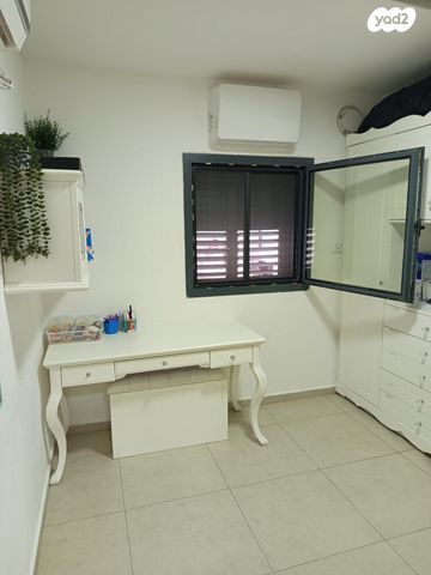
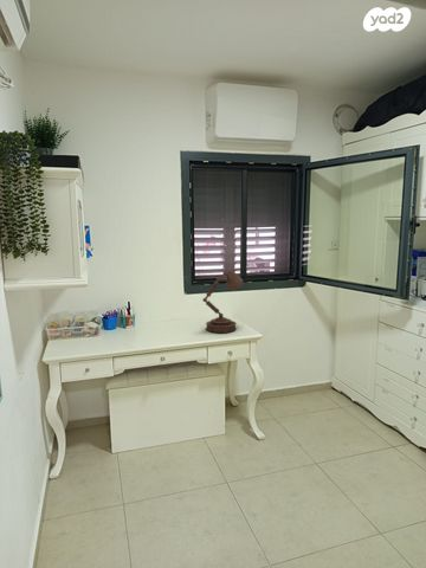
+ desk lamp (218, 309)
